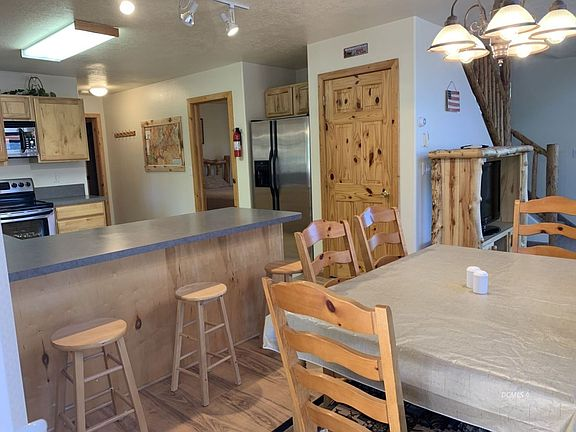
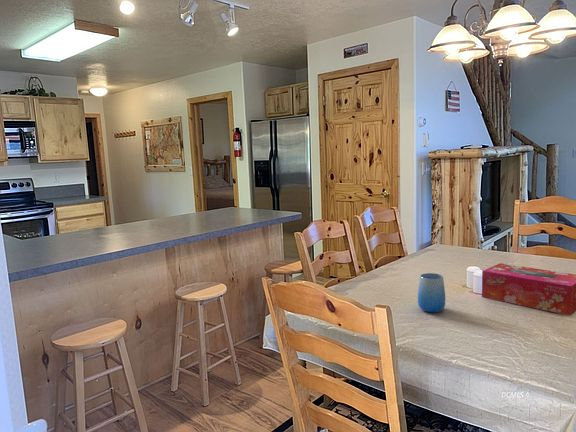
+ tissue box (531, 286)
+ cup (431, 292)
